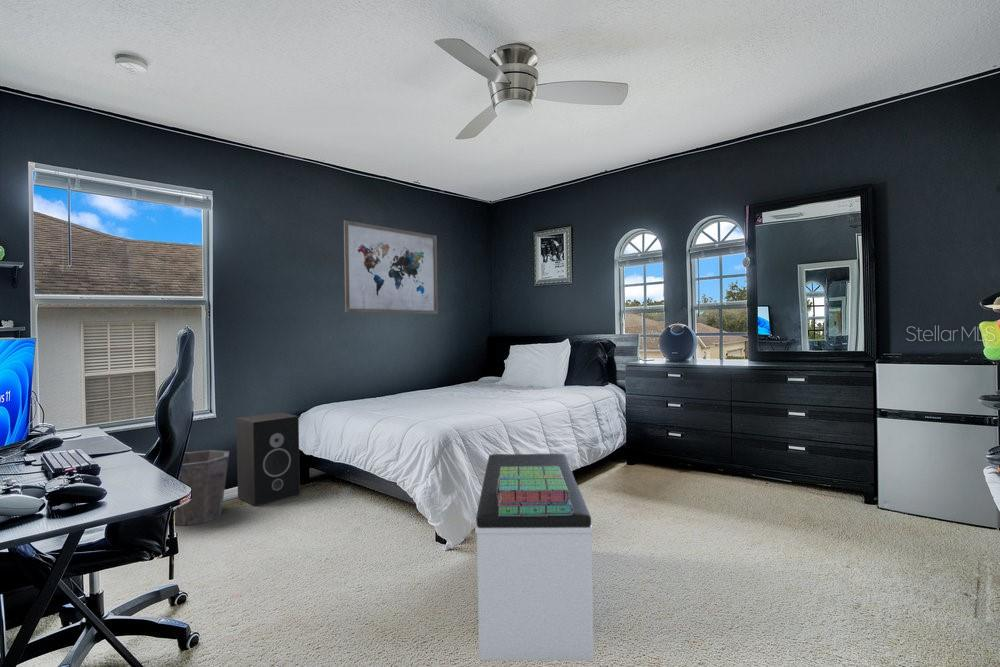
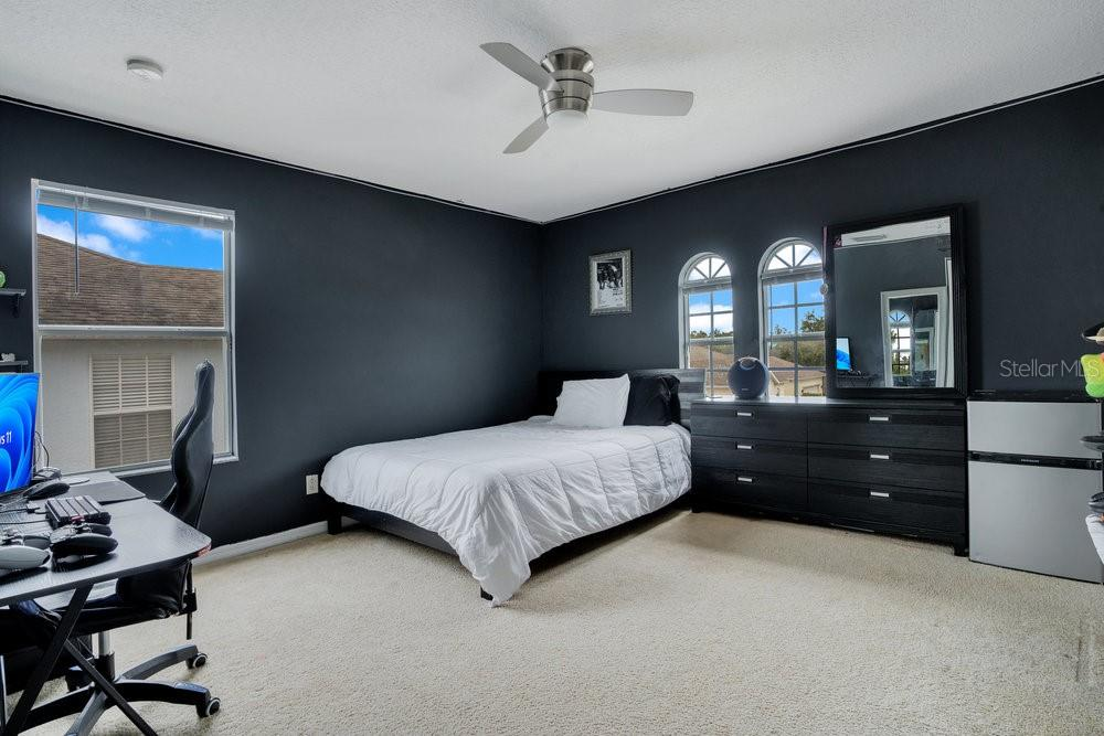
- wall art (394, 270)
- stack of books (532, 488)
- bench (530, 535)
- speaker (268, 456)
- waste bin (196, 487)
